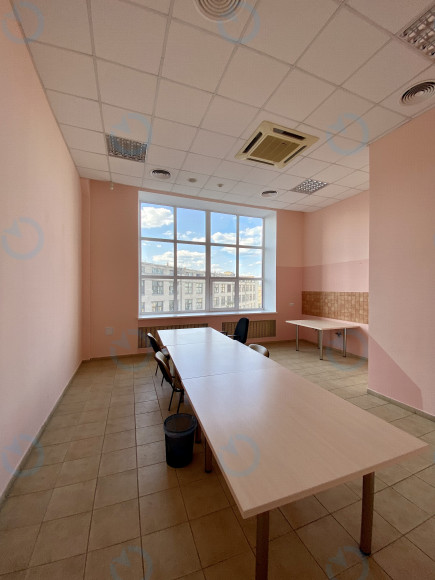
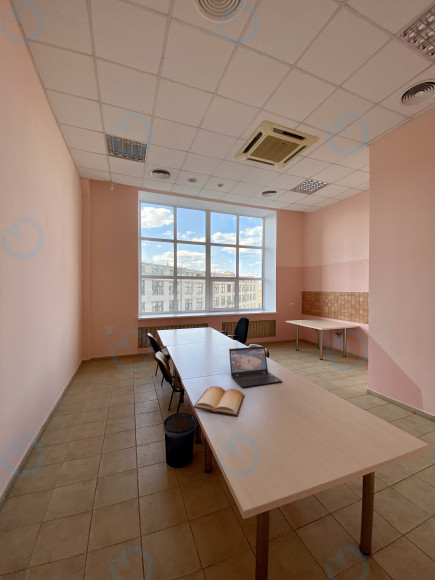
+ bible (220, 398)
+ laptop (254, 364)
